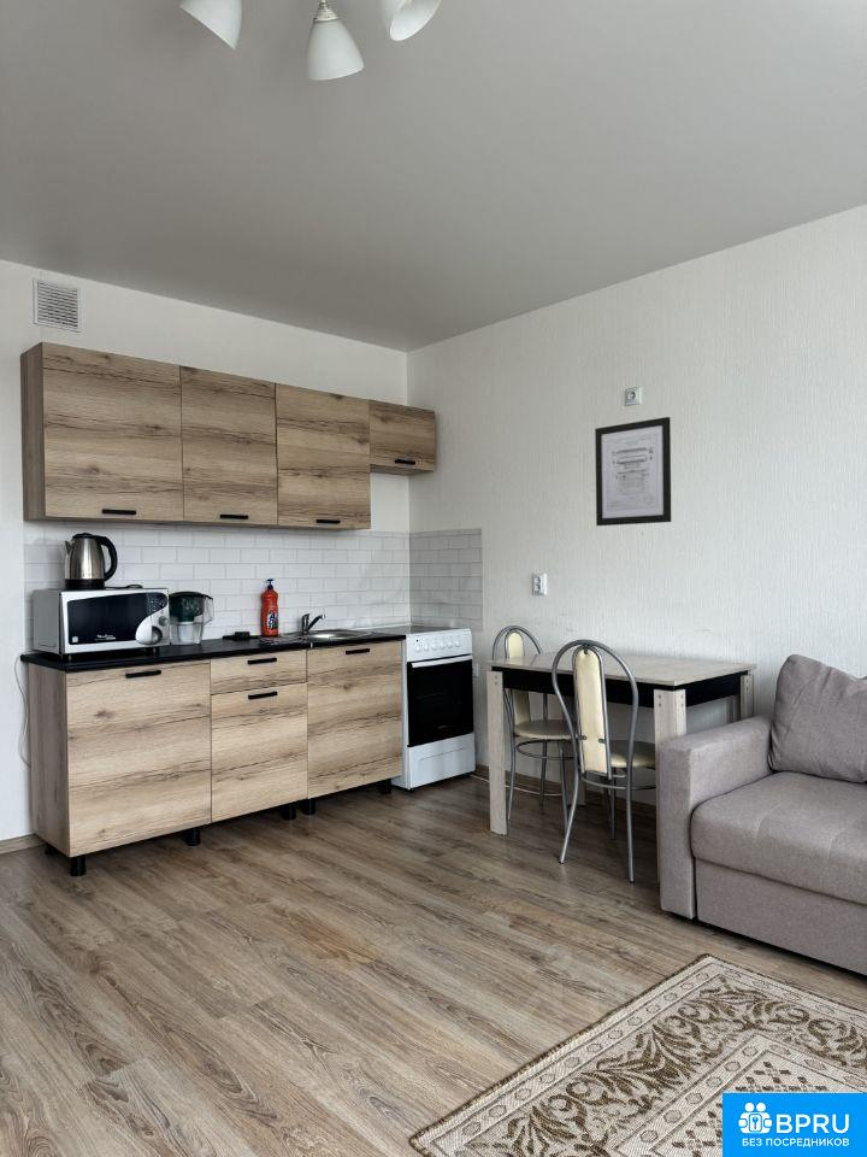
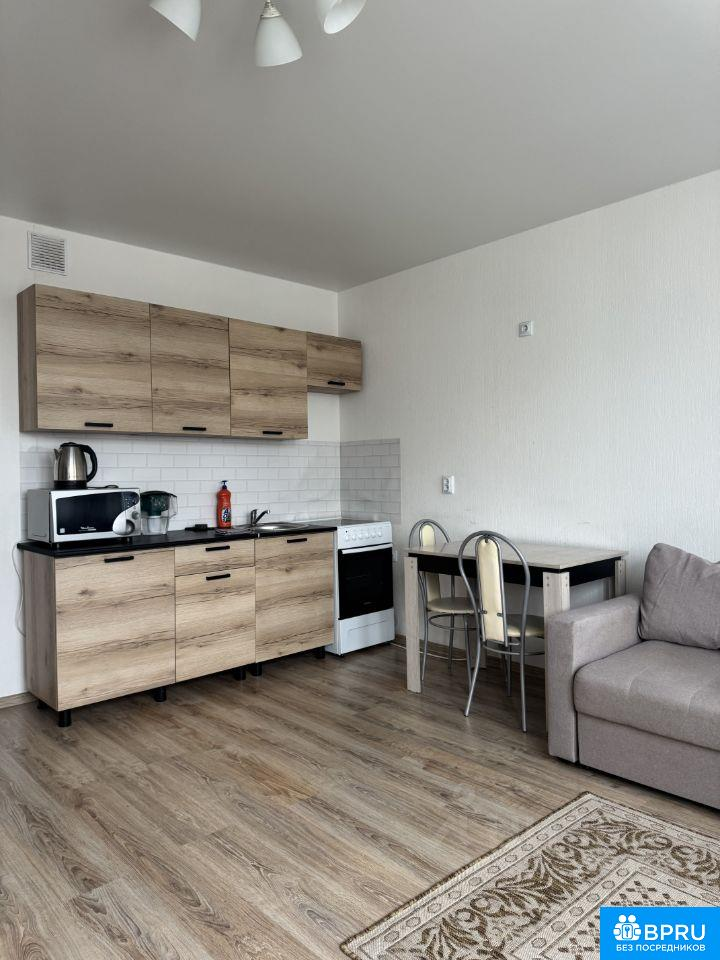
- wall art (631, 472)
